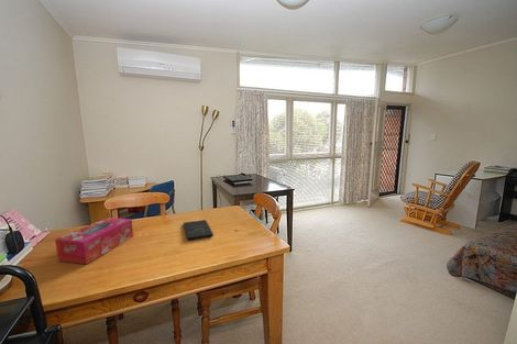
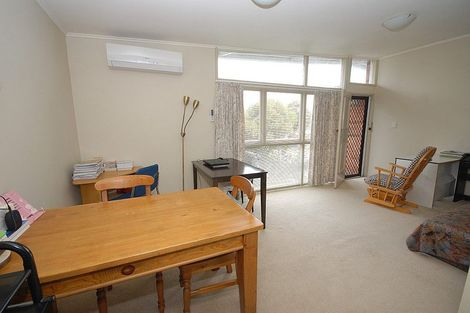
- tissue box (98, 237)
- book (197, 229)
